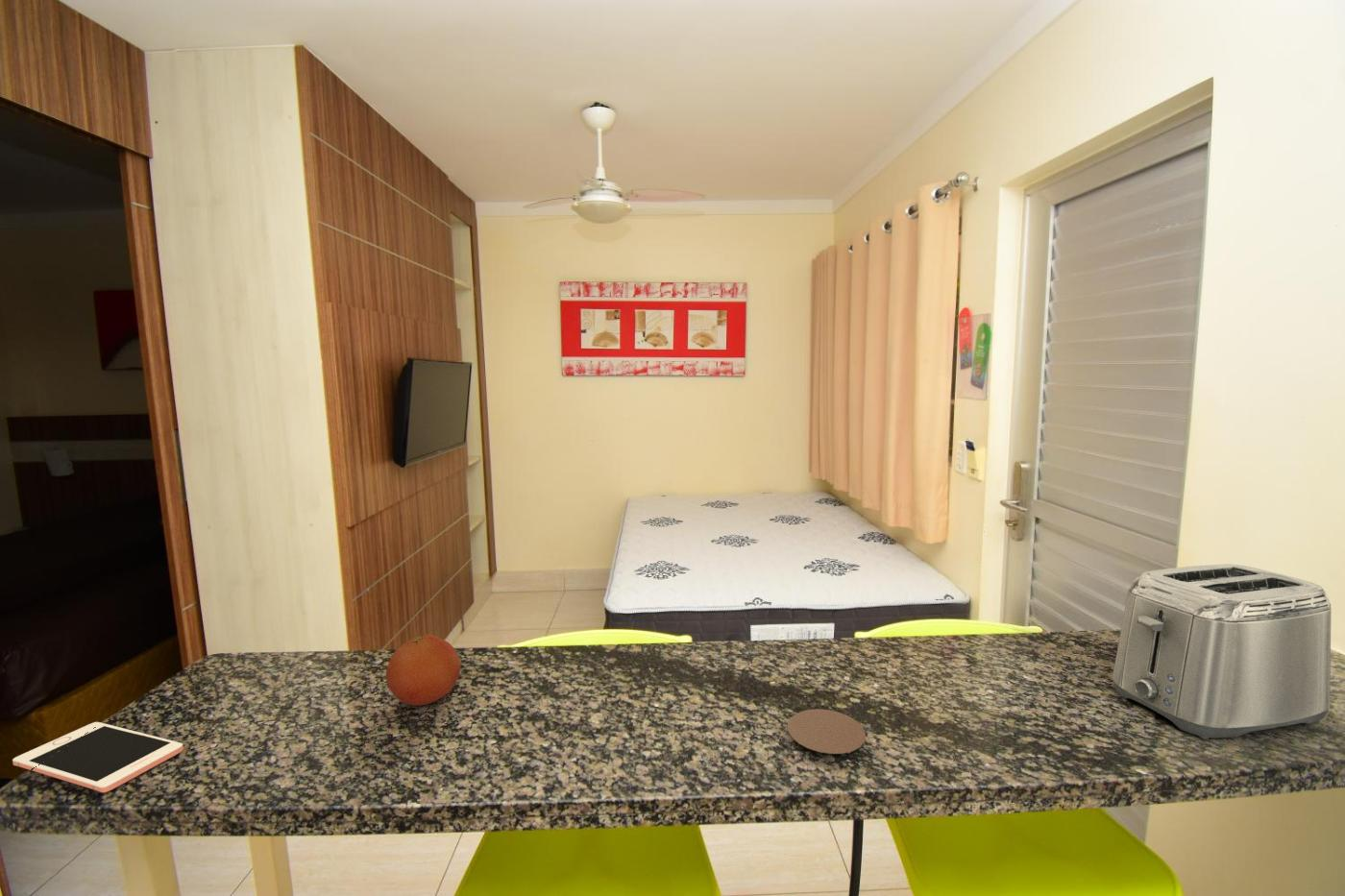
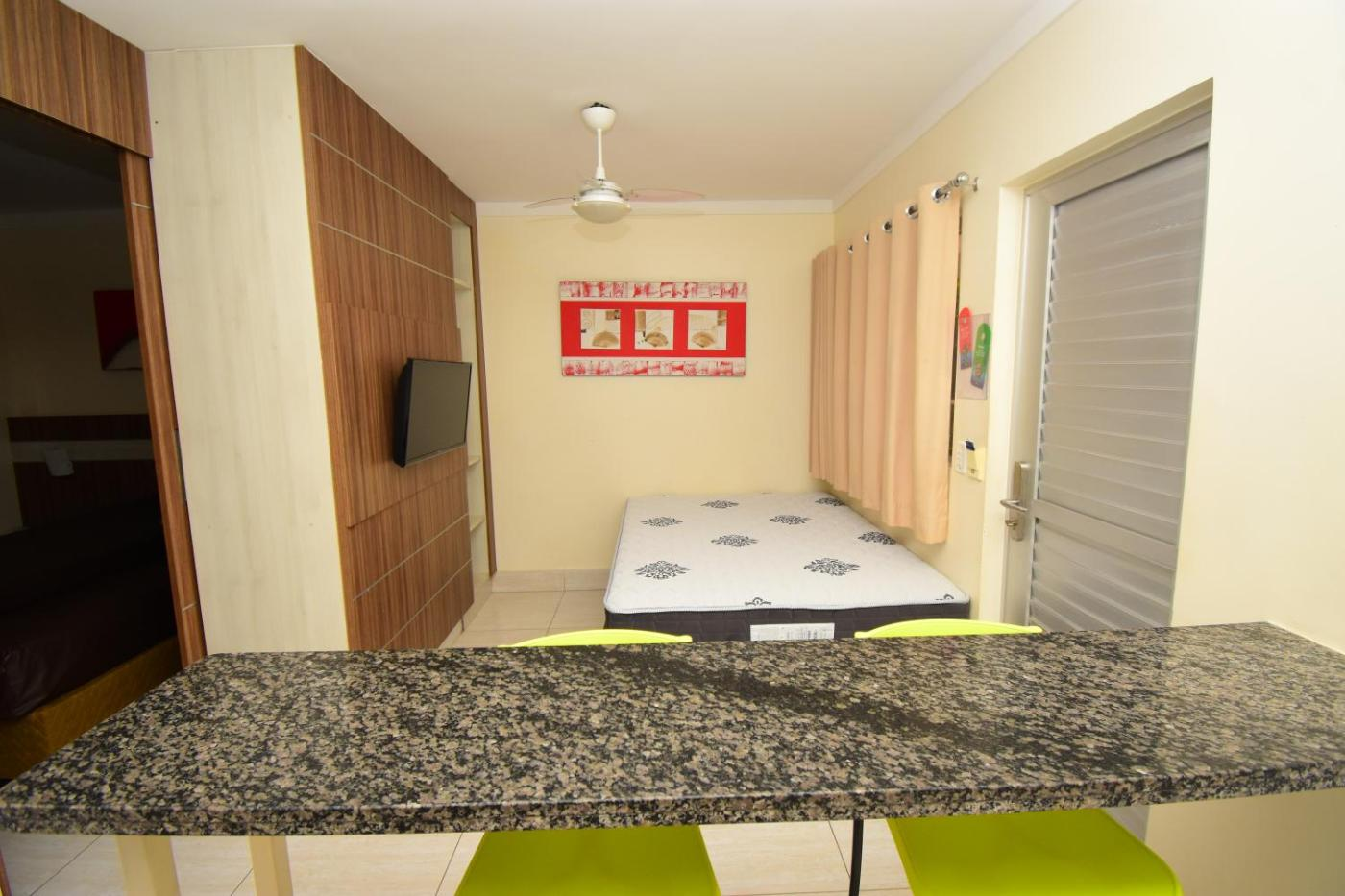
- toaster (1227, 642)
- fruit (424, 667)
- cell phone (99, 754)
- coaster (825, 735)
